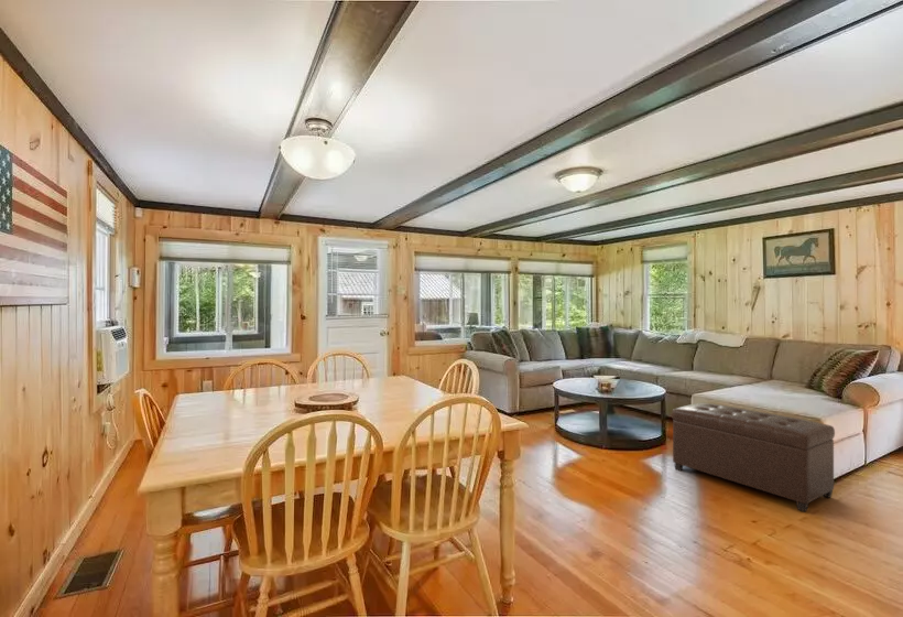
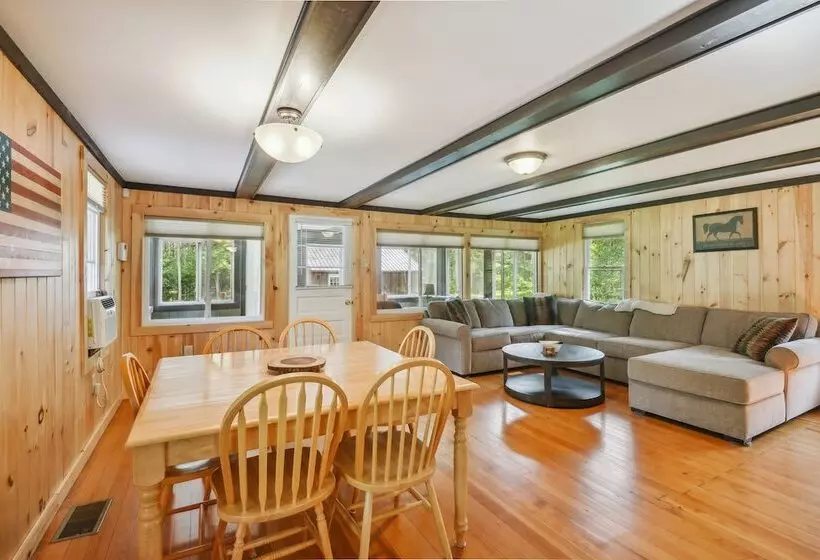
- ottoman (747, 447)
